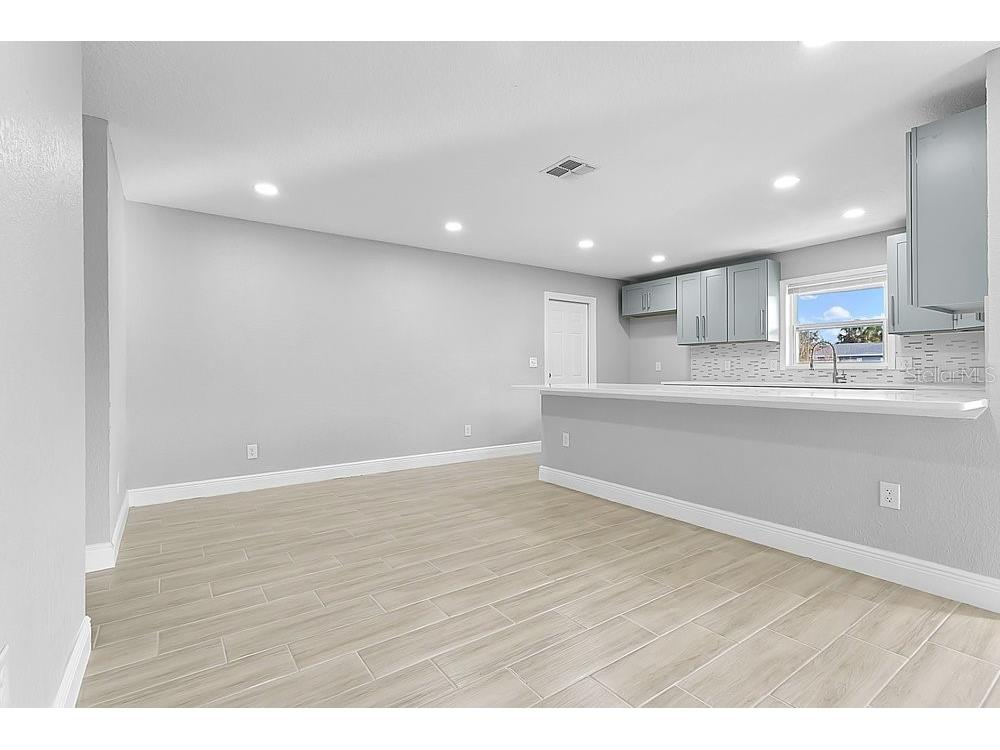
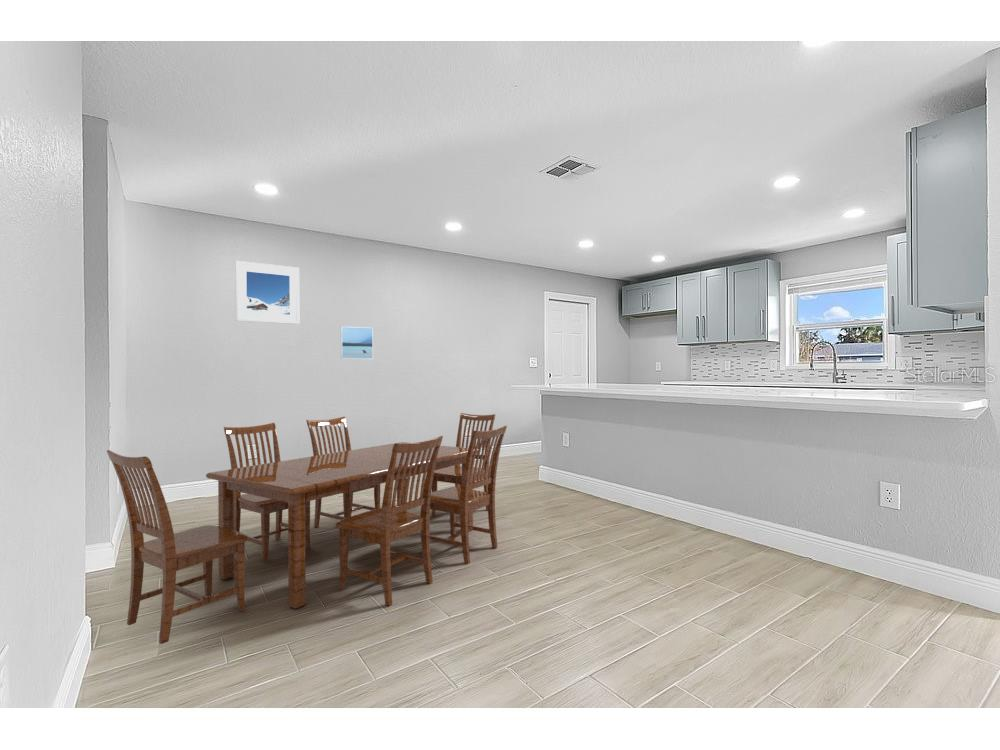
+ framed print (357, 343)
+ dining set (361, 489)
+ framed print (268, 293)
